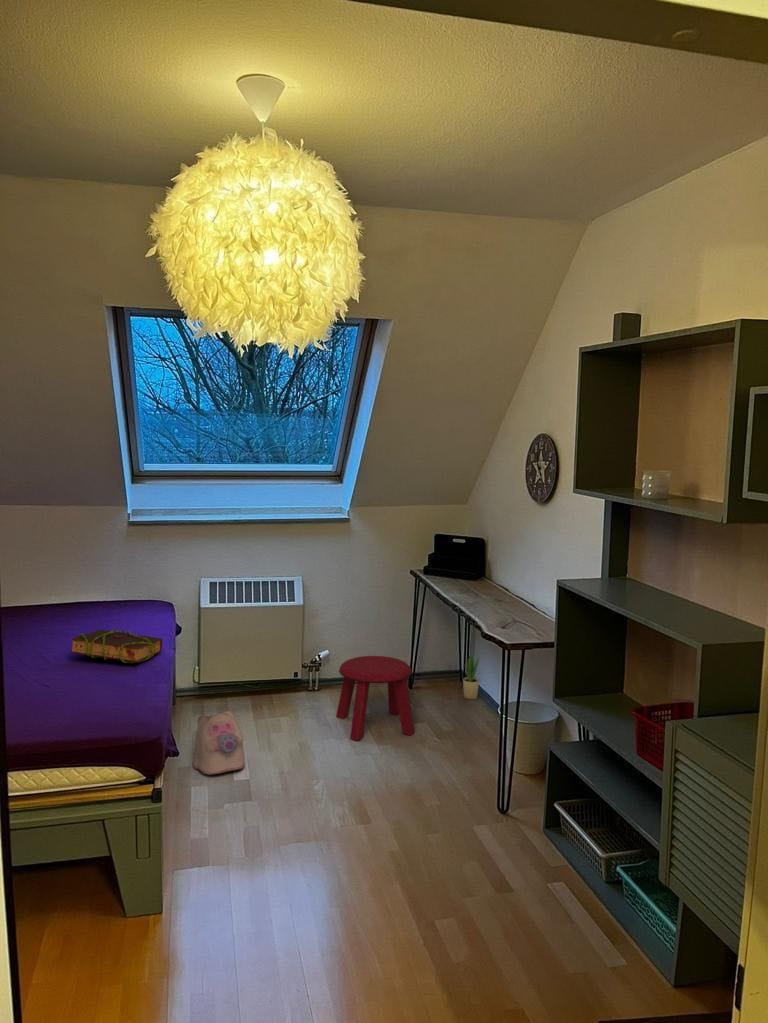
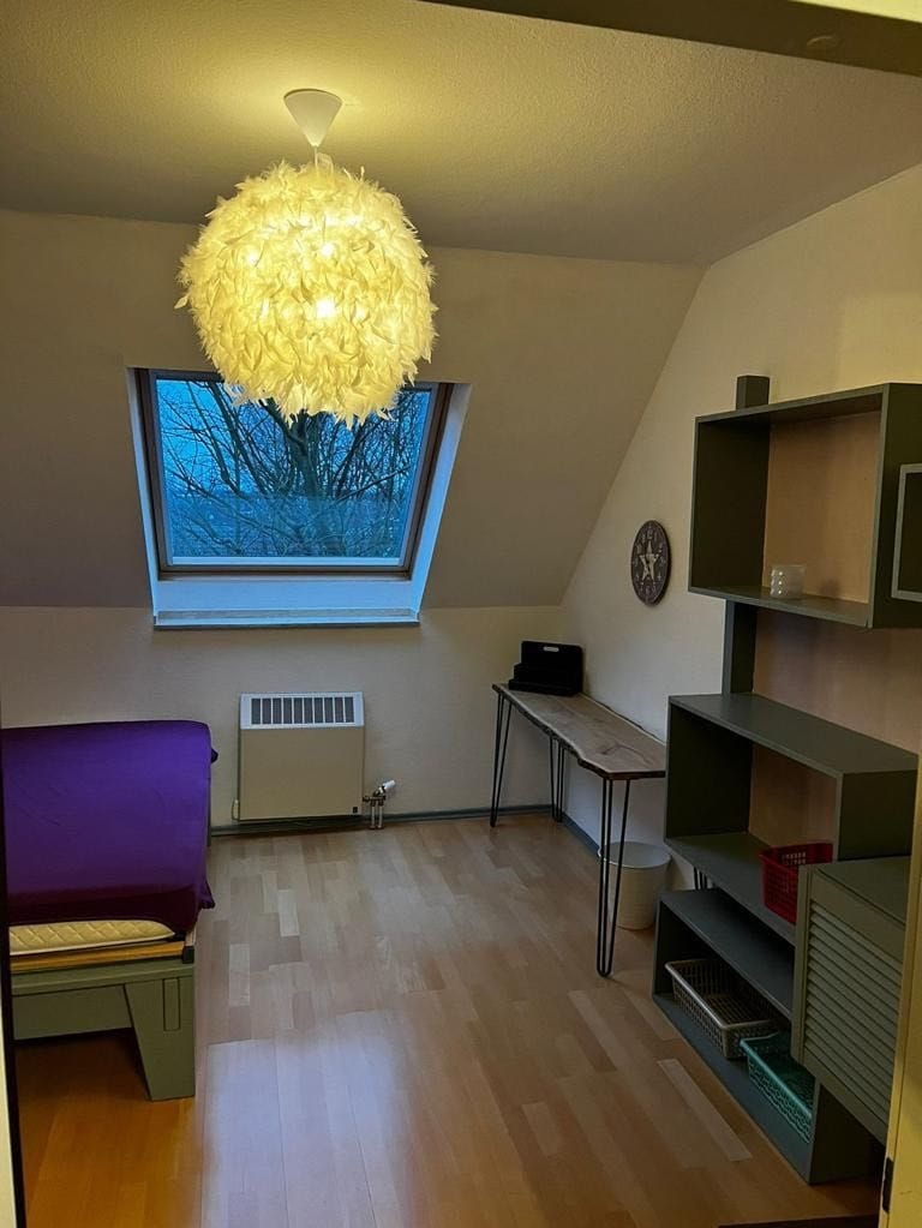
- stool (368, 691)
- potted plant (471, 673)
- book (117, 644)
- plush toy (220, 741)
